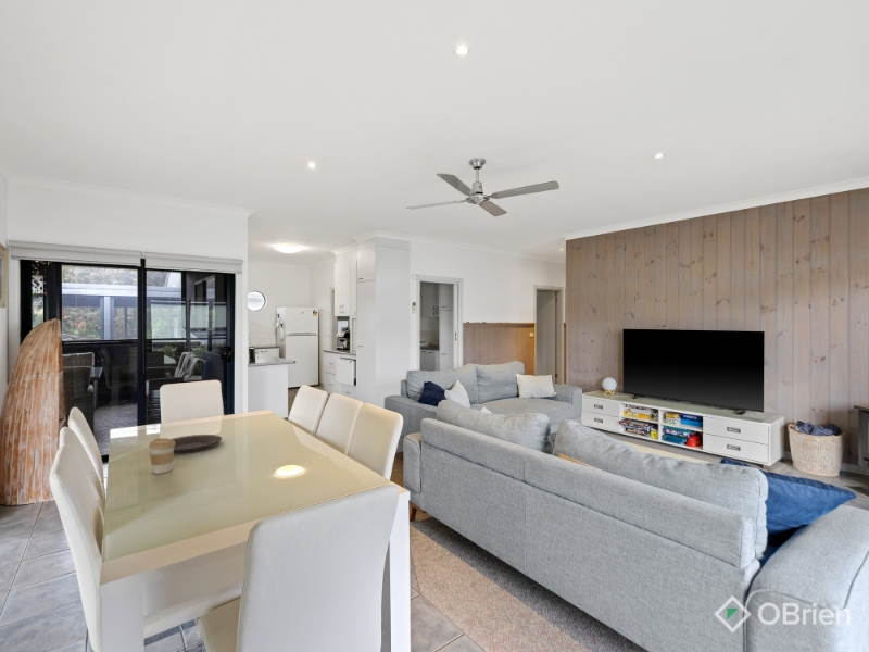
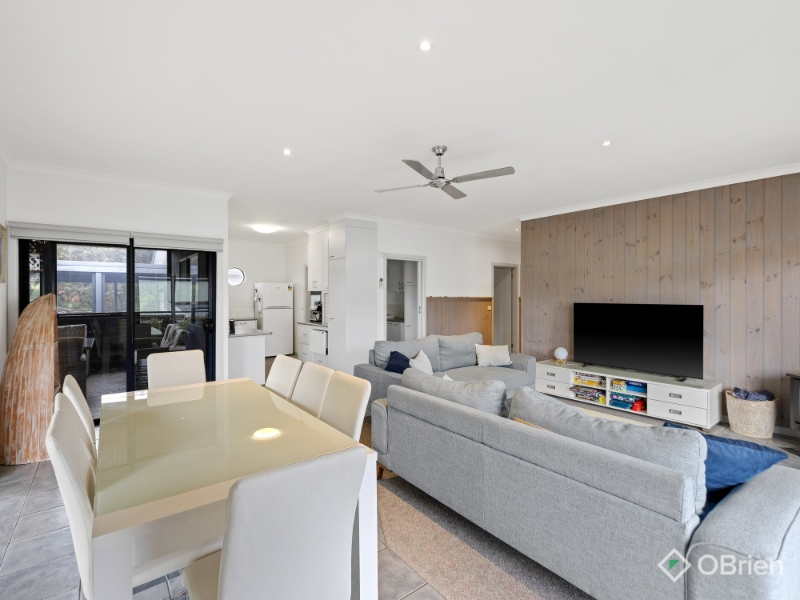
- coffee cup (162, 454)
- plate (190, 443)
